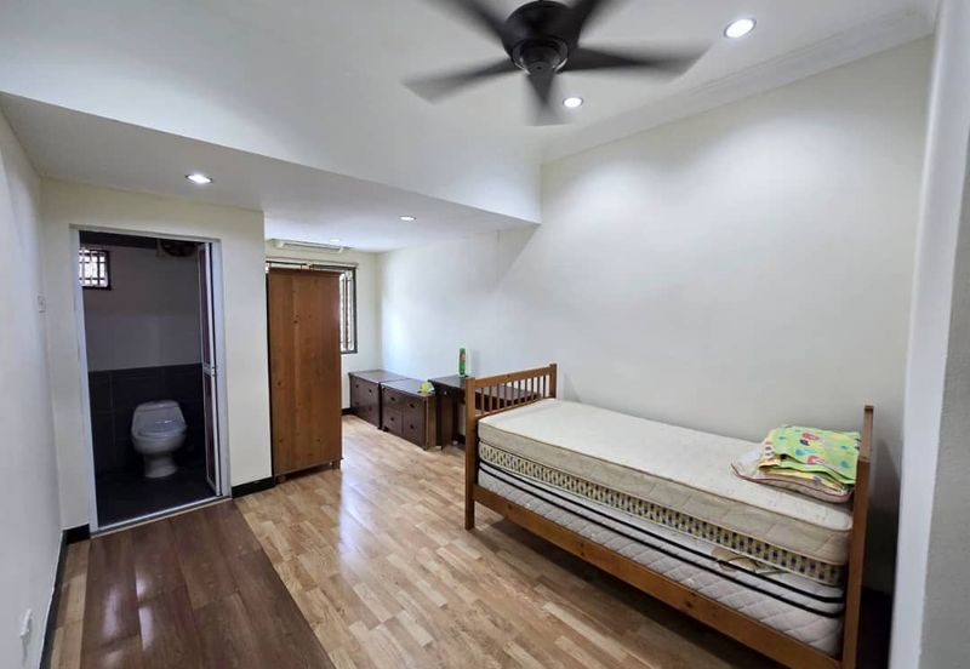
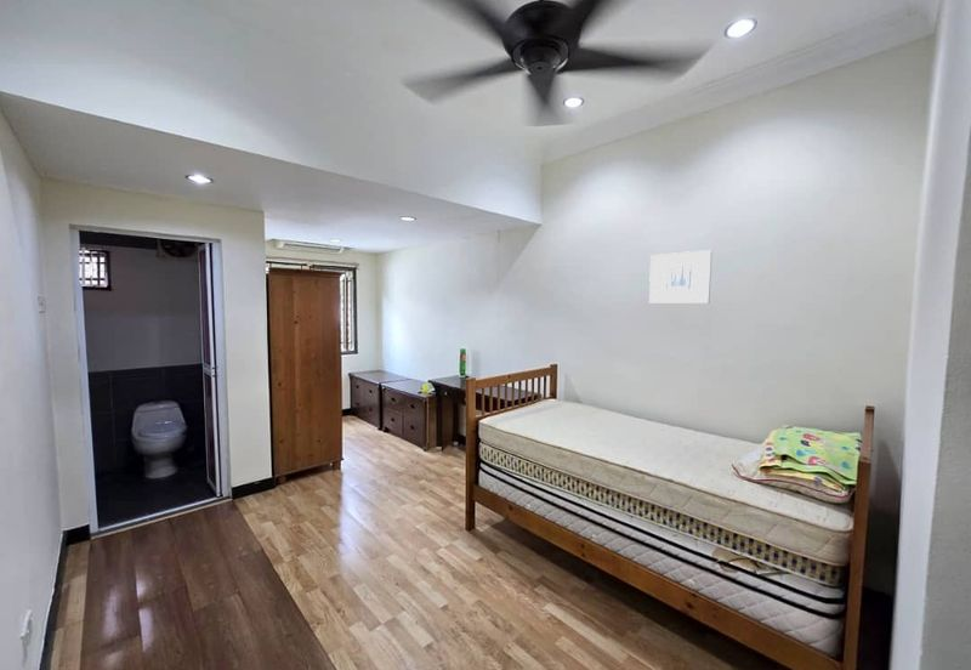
+ wall art (678, 278)
